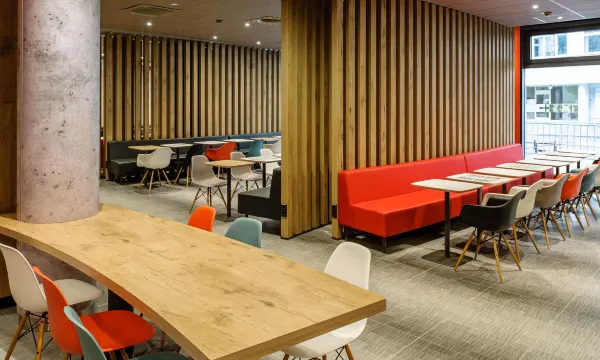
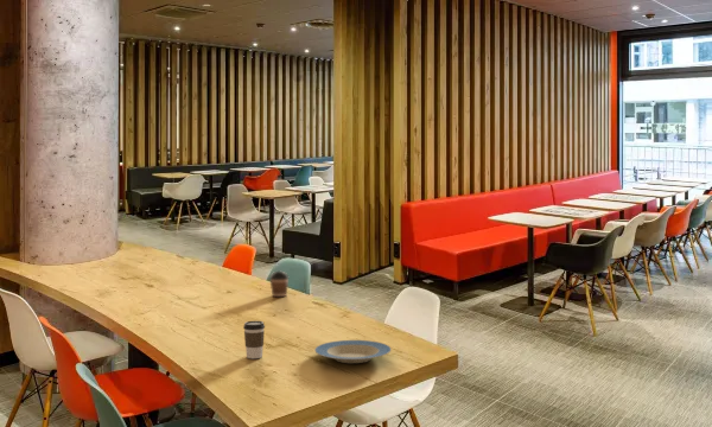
+ coffee cup (254, 339)
+ coffee cup (279, 282)
+ plate (352, 353)
